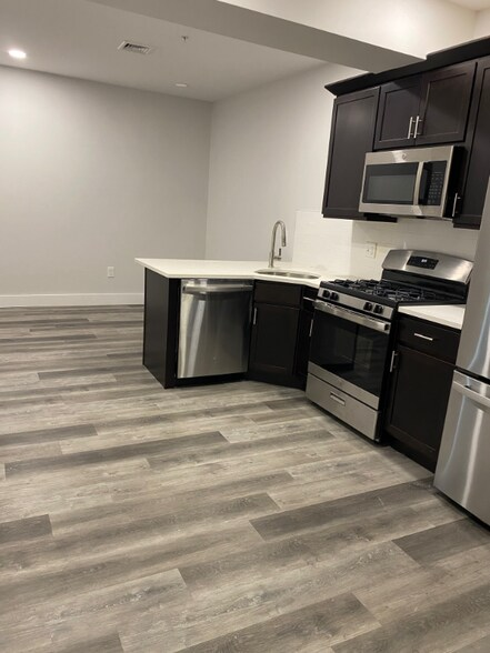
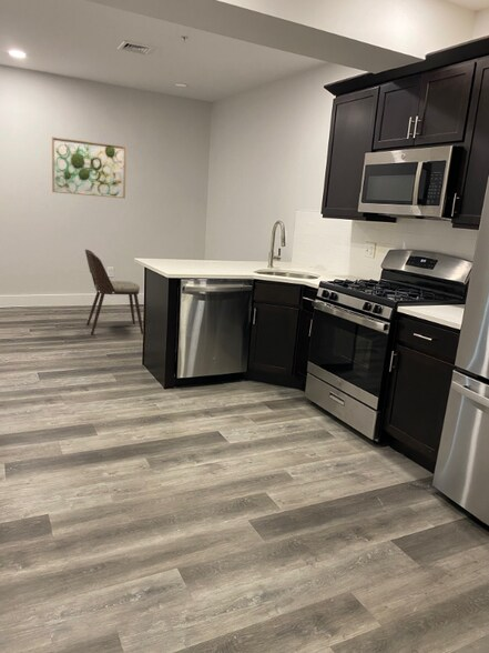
+ dining chair (113, 290)
+ wall art (90, 169)
